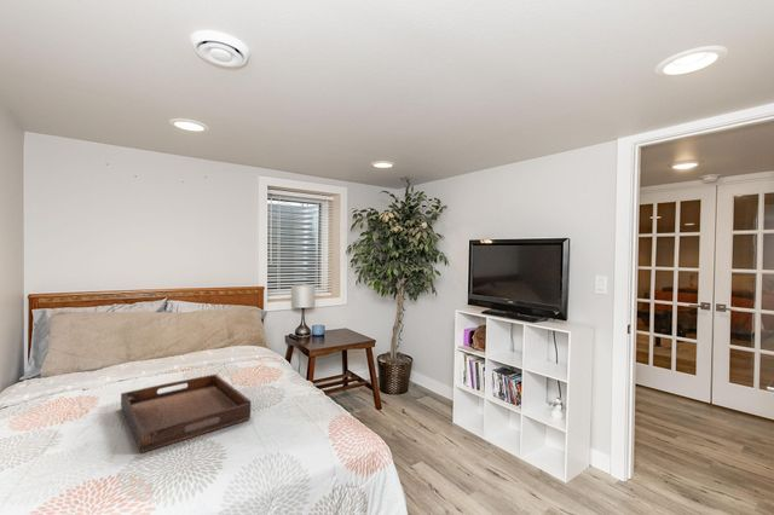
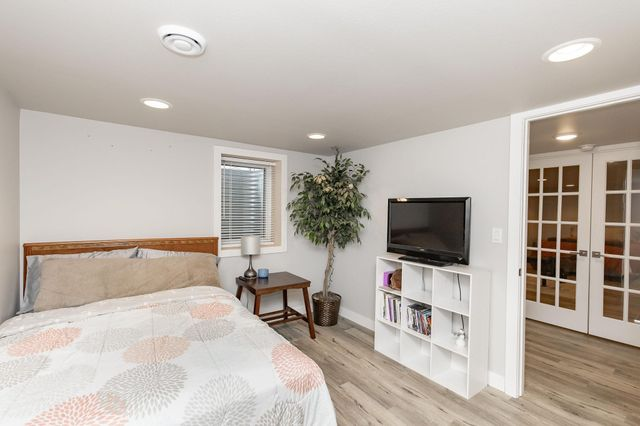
- serving tray (185, 405)
